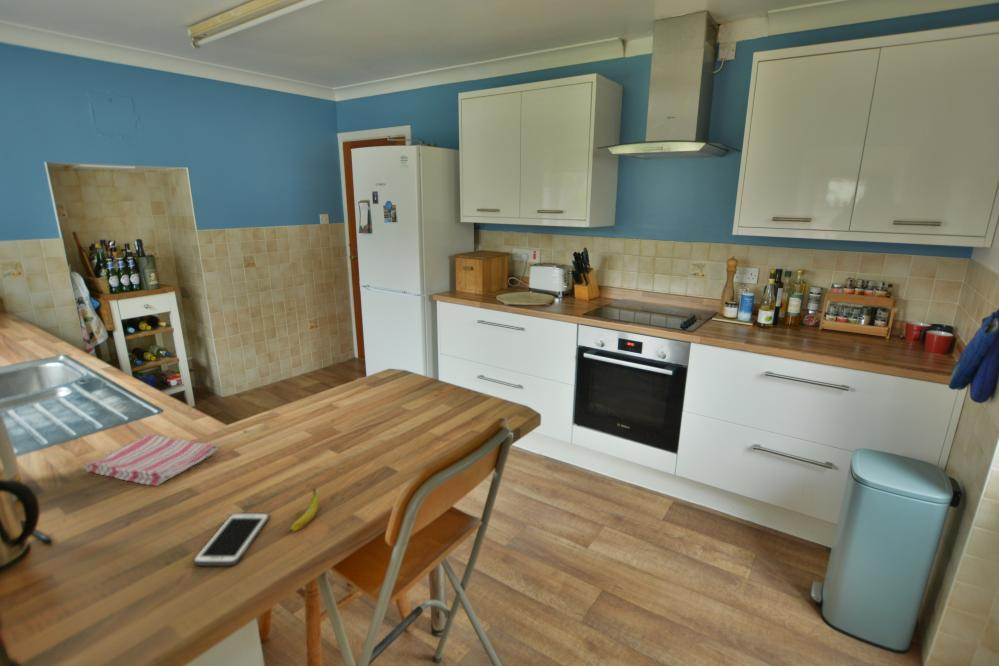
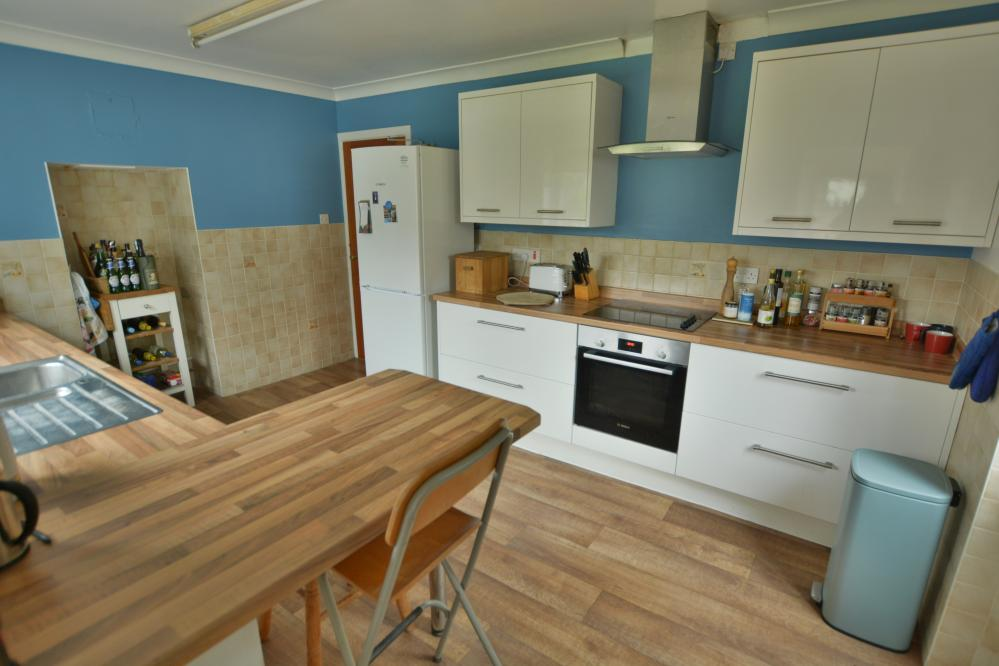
- fruit (306, 510)
- cell phone (233, 537)
- dish towel (153, 455)
